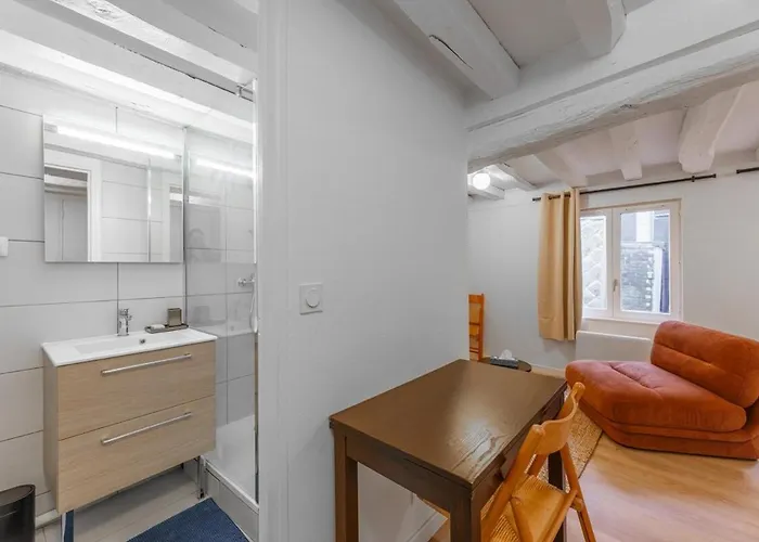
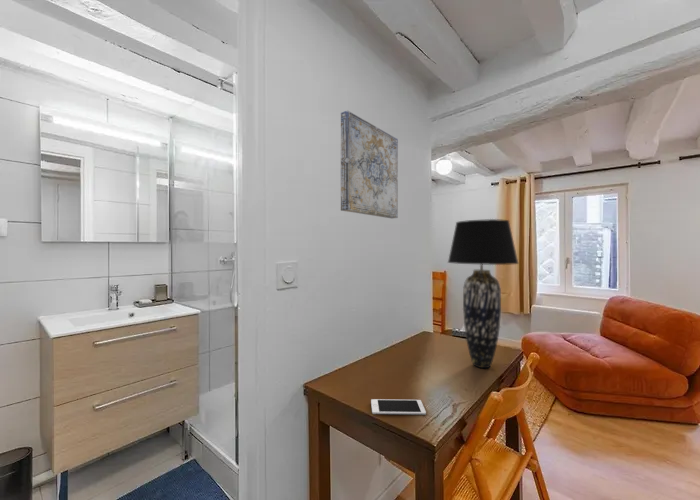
+ table lamp (481, 293)
+ wall art (372, 170)
+ cell phone (397, 406)
